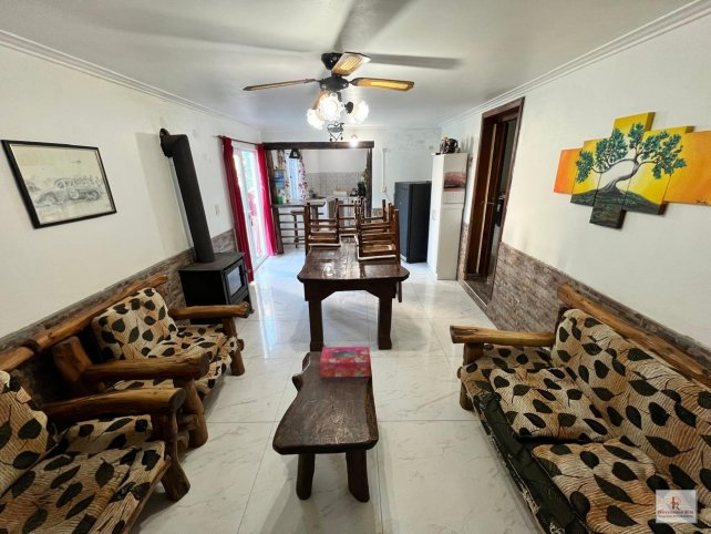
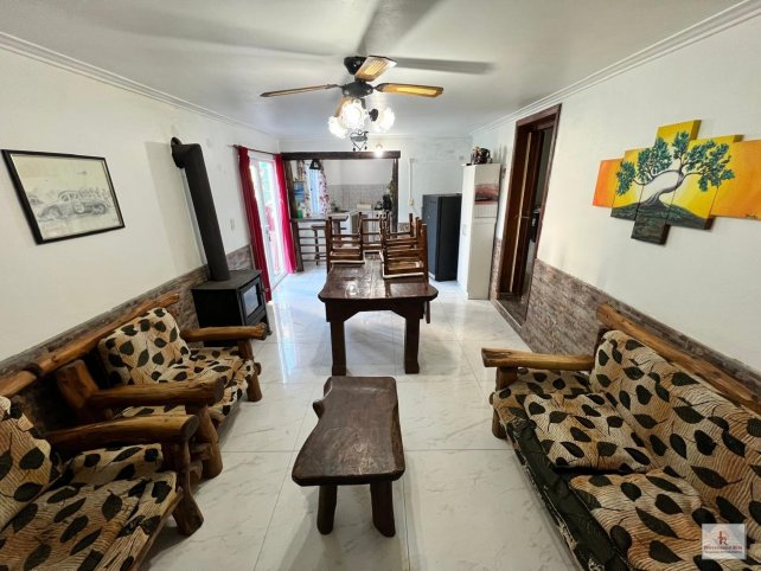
- tissue box (346, 361)
